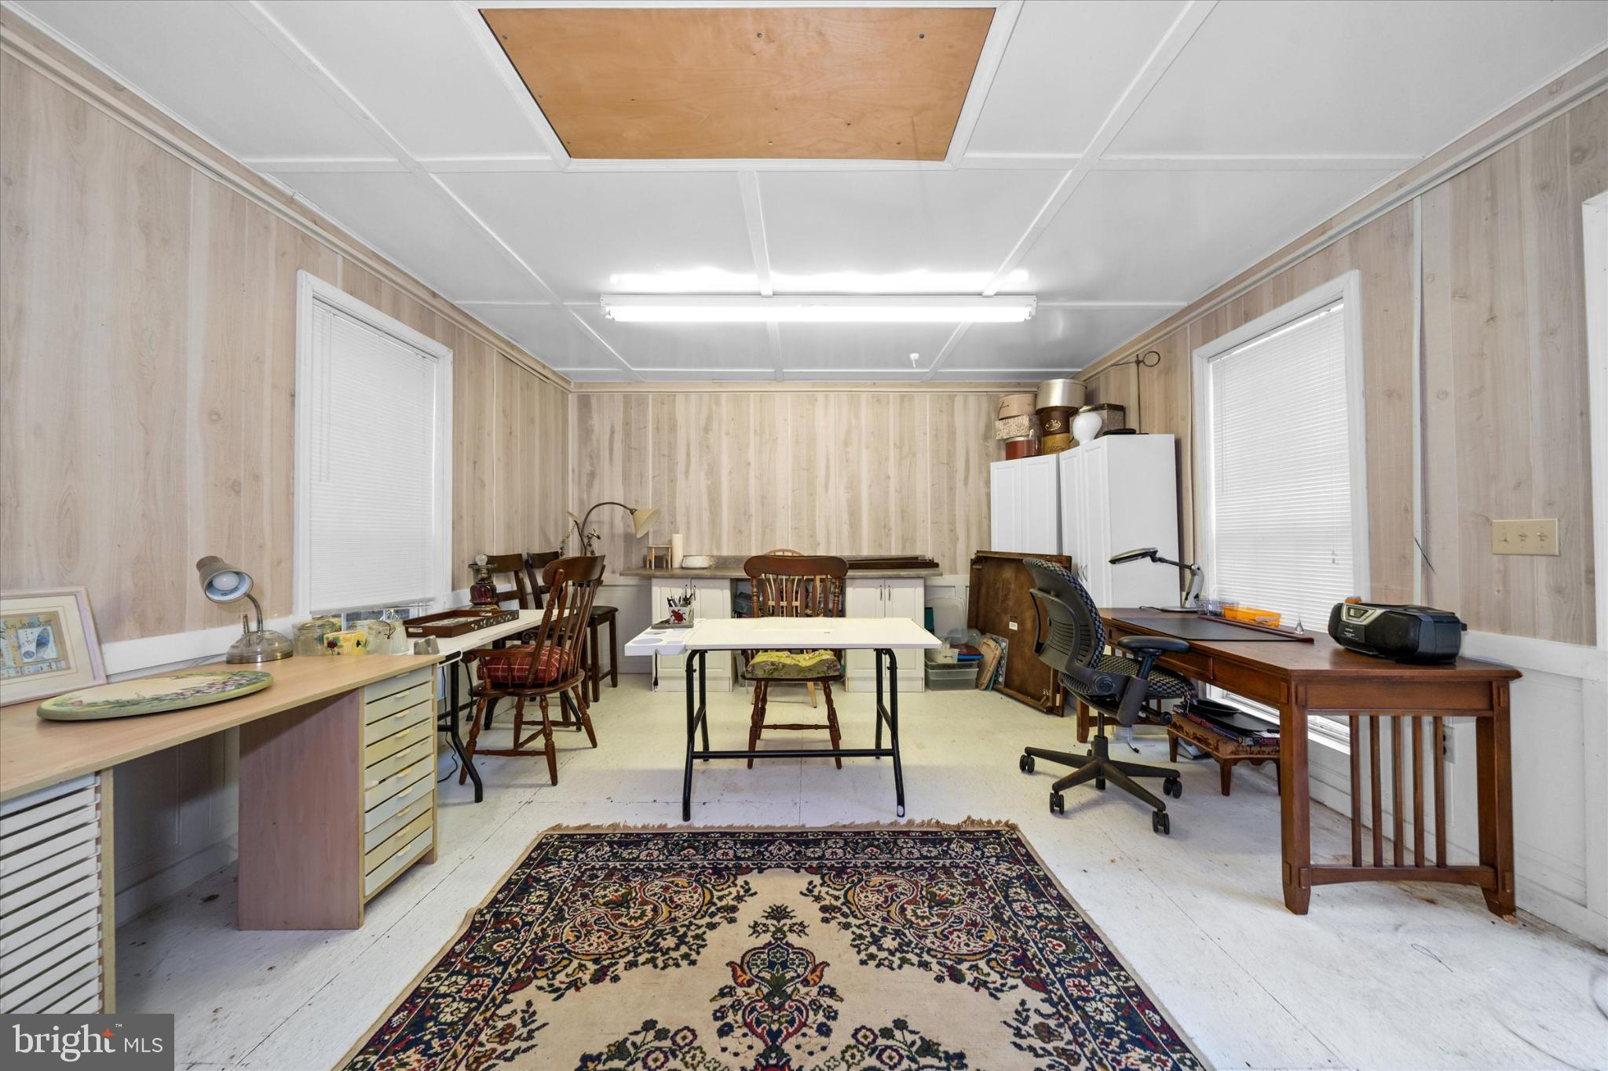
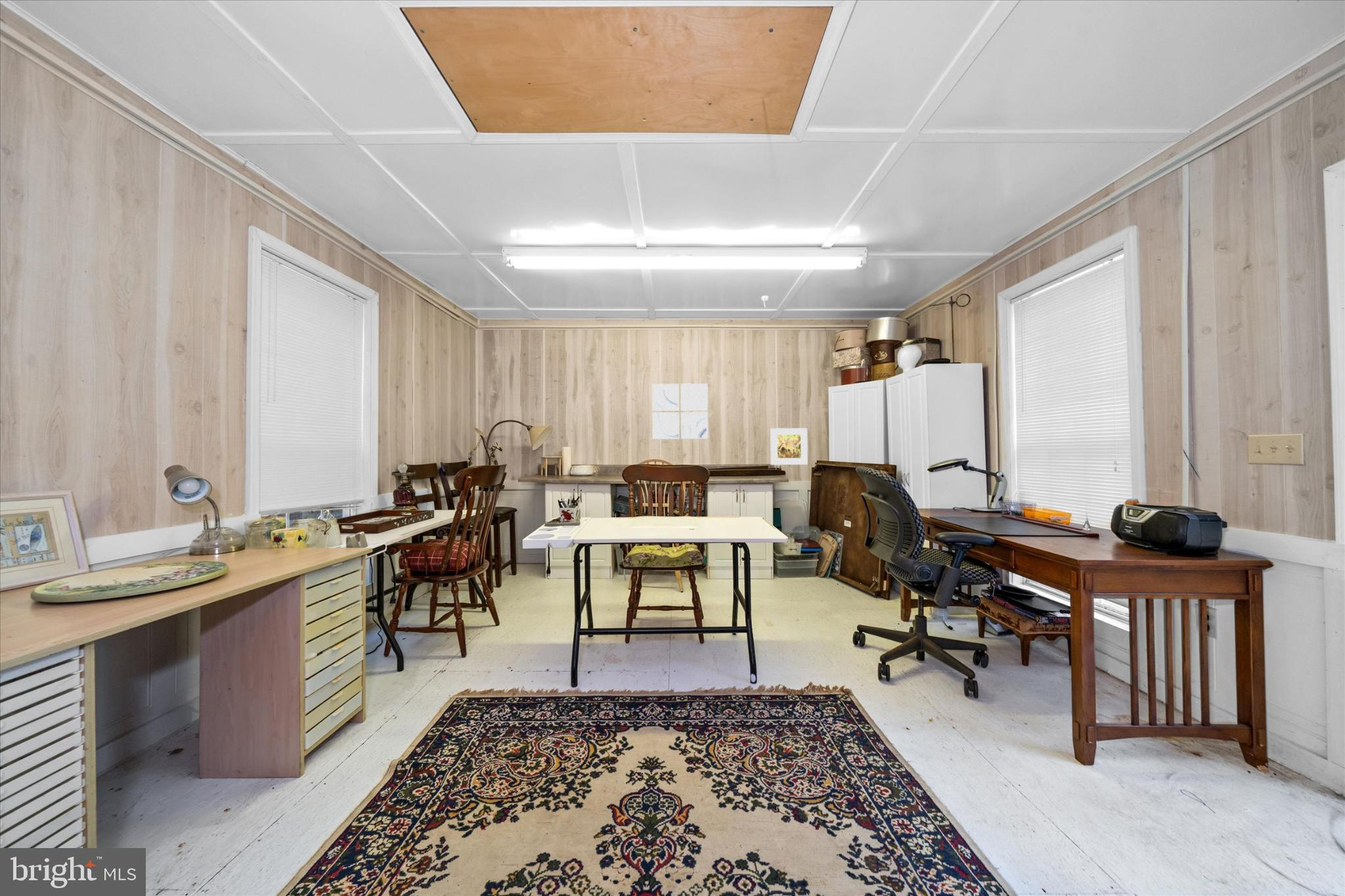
+ wall art (678, 410)
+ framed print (789, 446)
